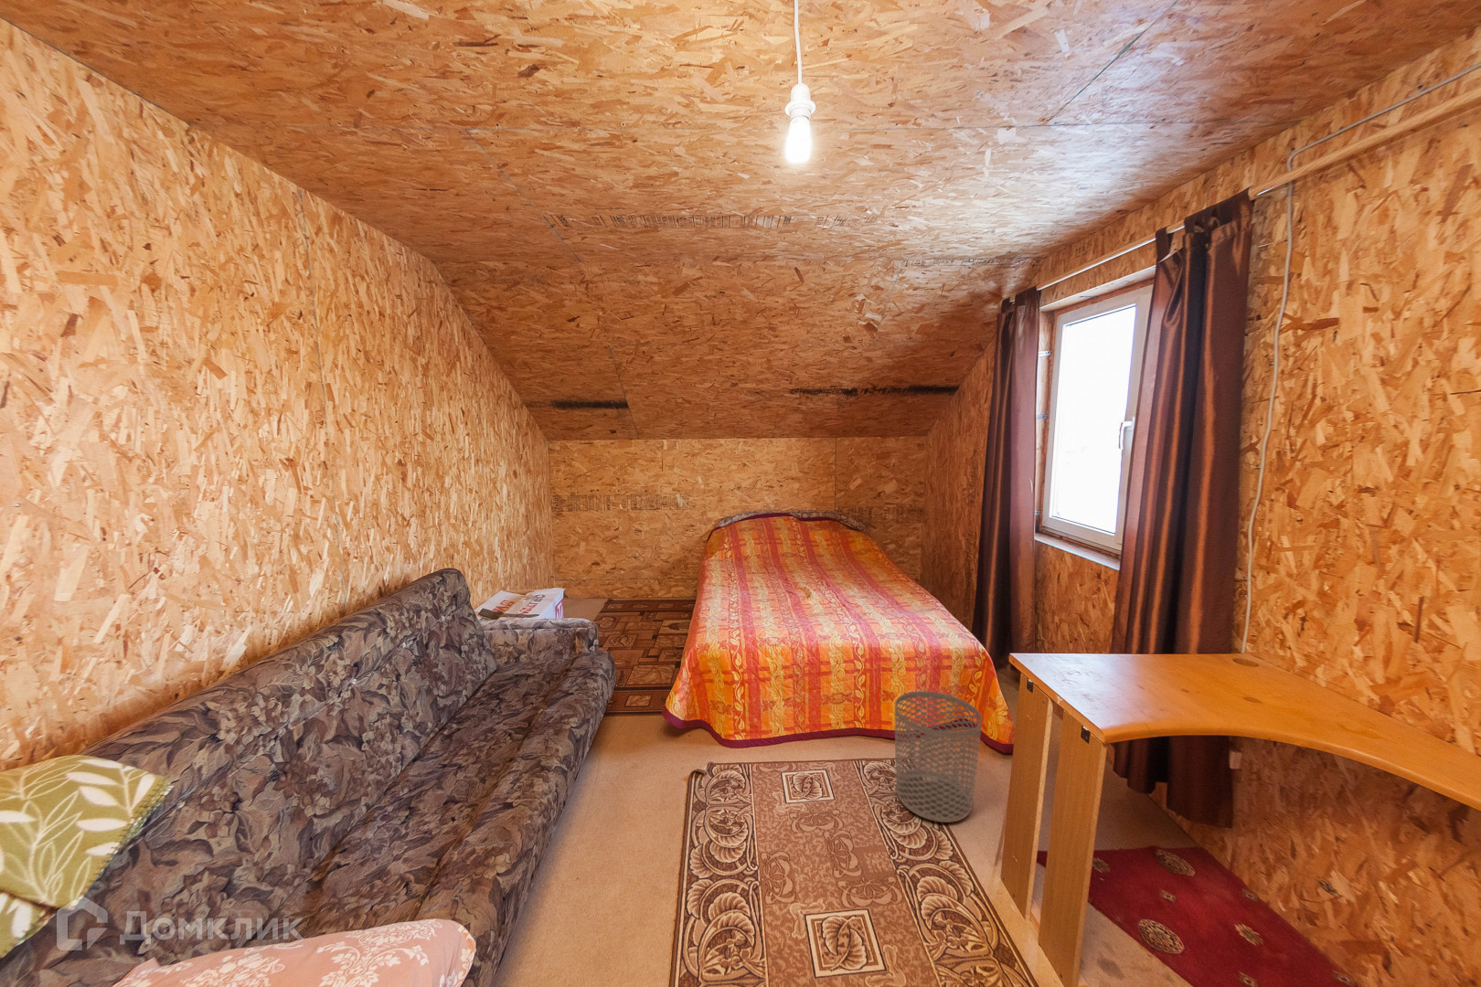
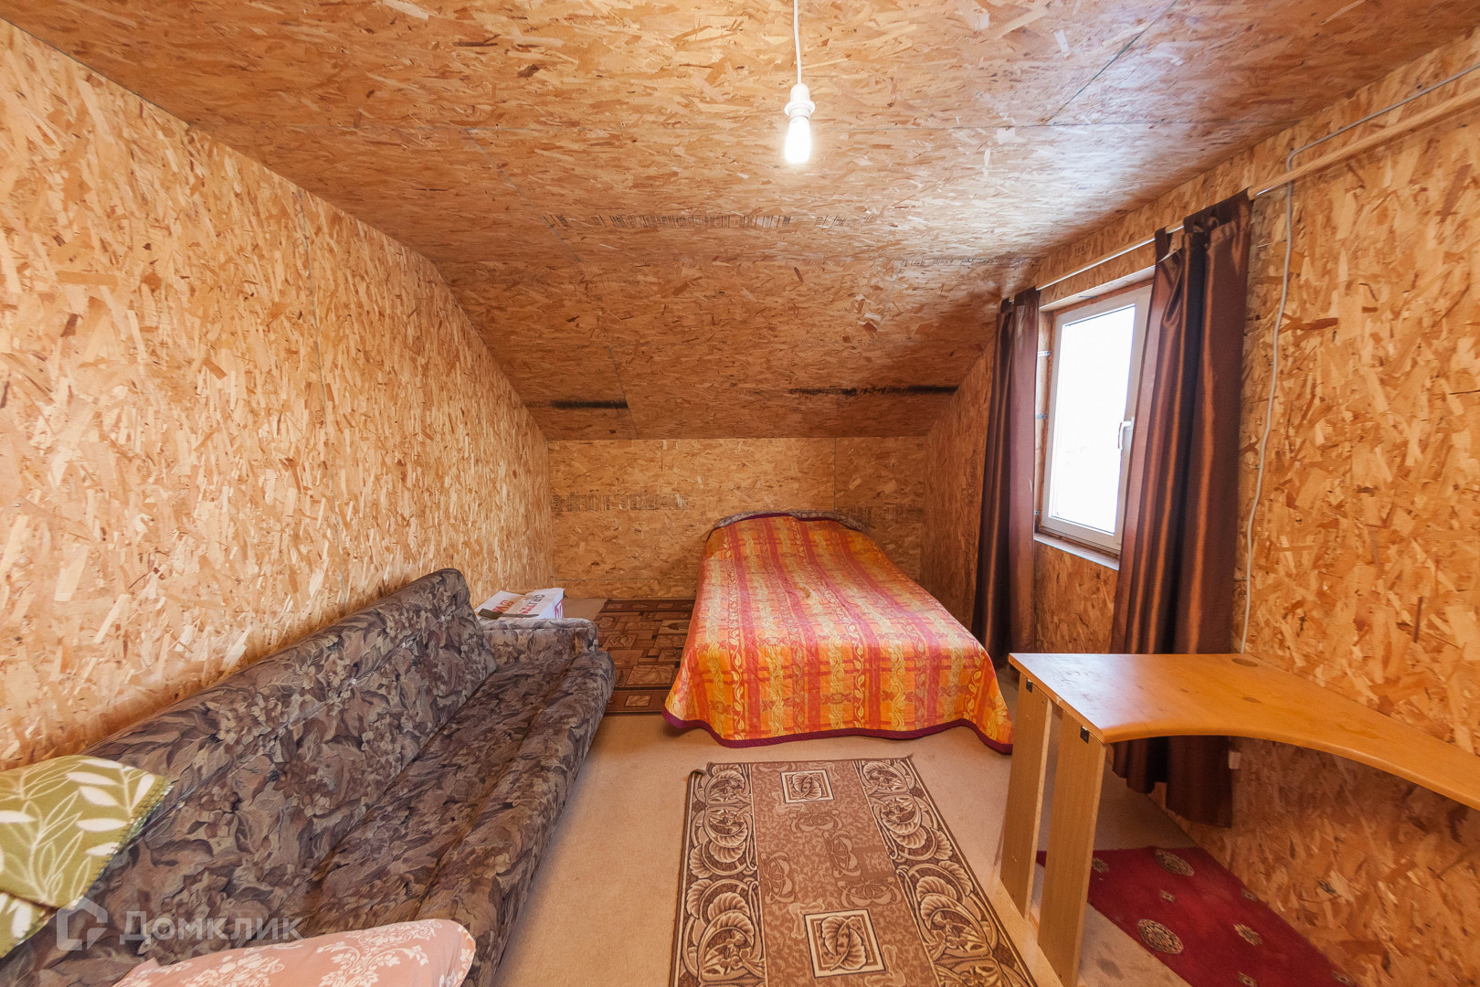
- waste bin (934, 753)
